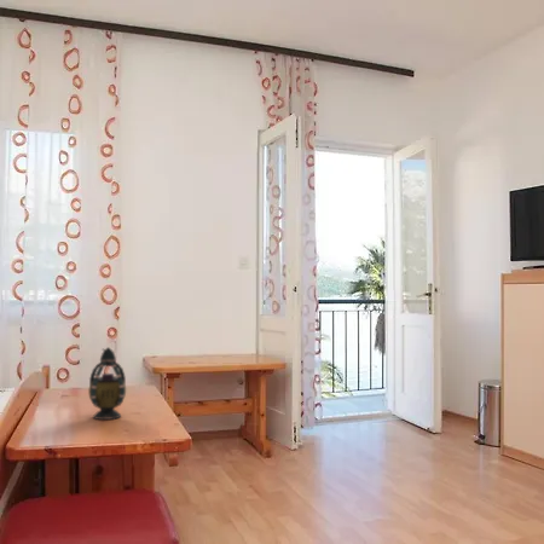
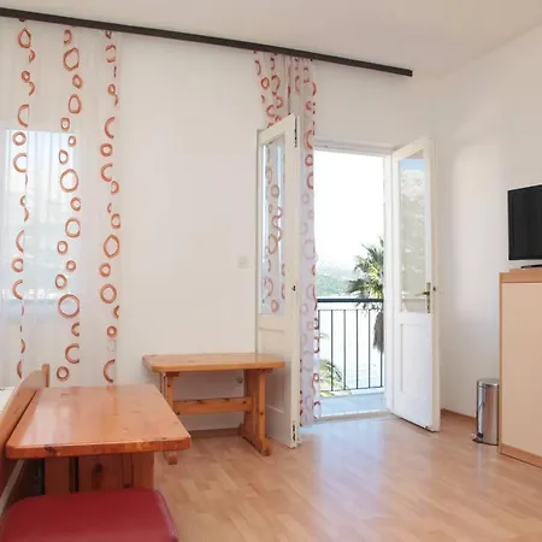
- teapot (106, 380)
